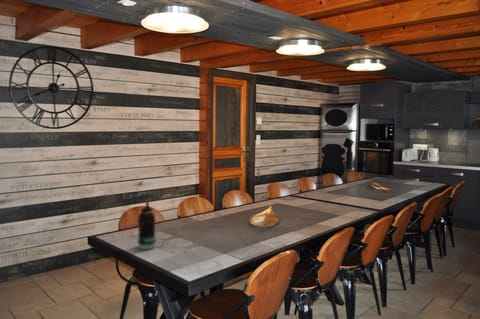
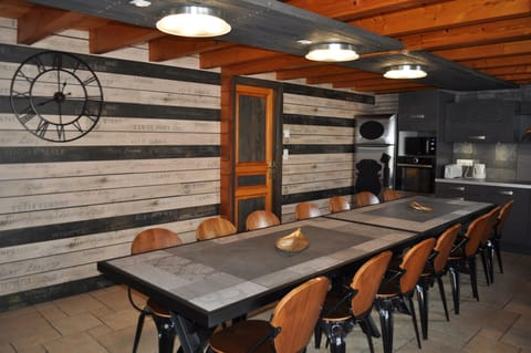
- bottle (145, 225)
